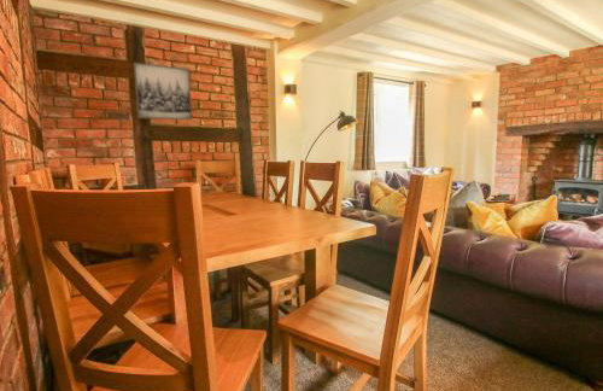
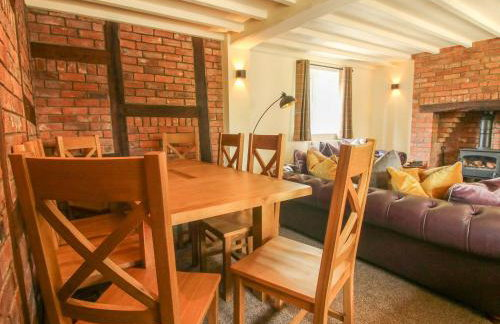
- wall art (164, 92)
